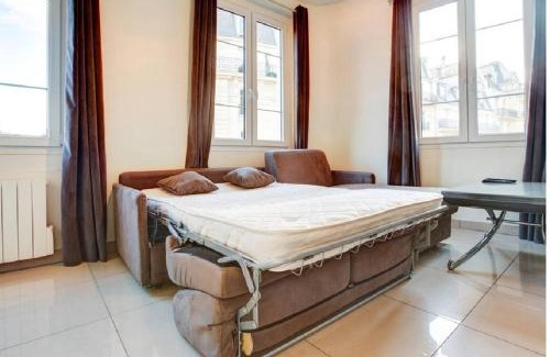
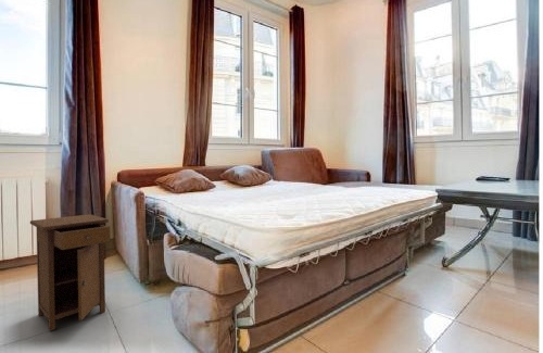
+ nightstand (74, 269)
